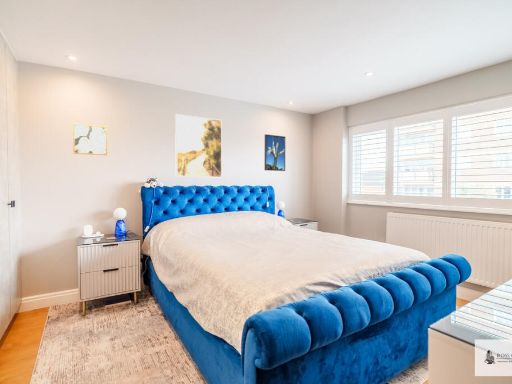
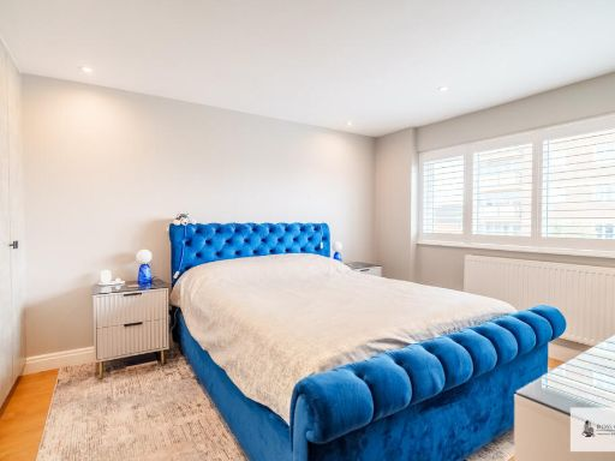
- wall art (90, 139)
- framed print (275, 153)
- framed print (199, 147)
